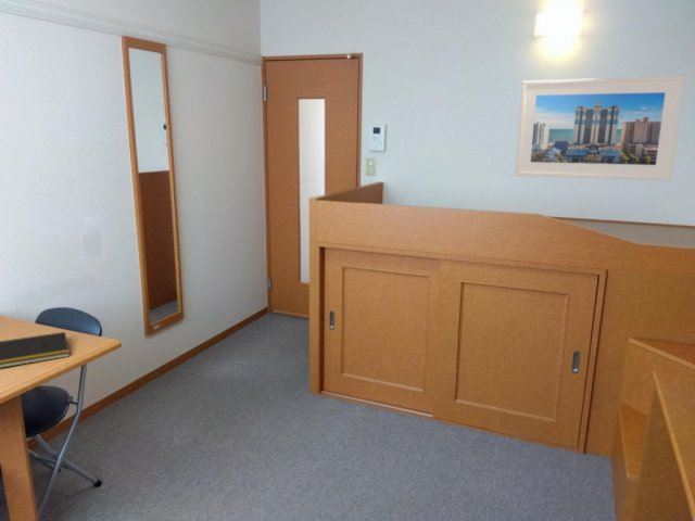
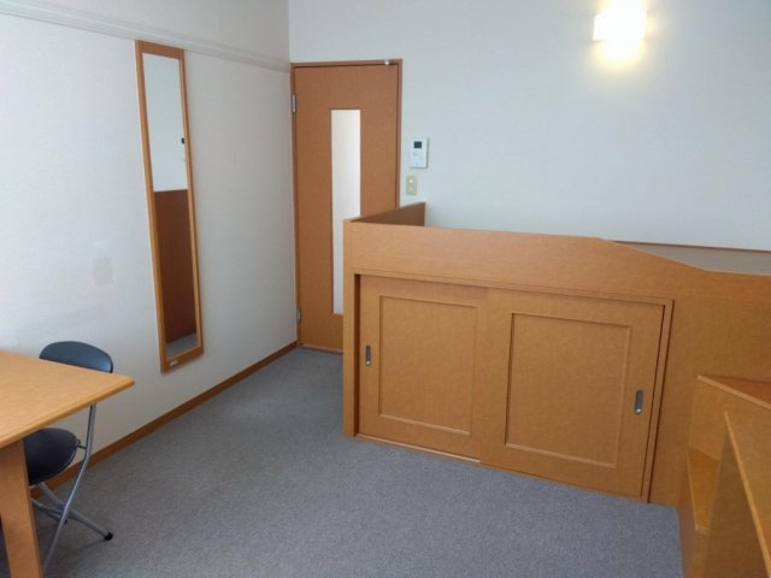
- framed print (594, 129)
- notepad (31, 348)
